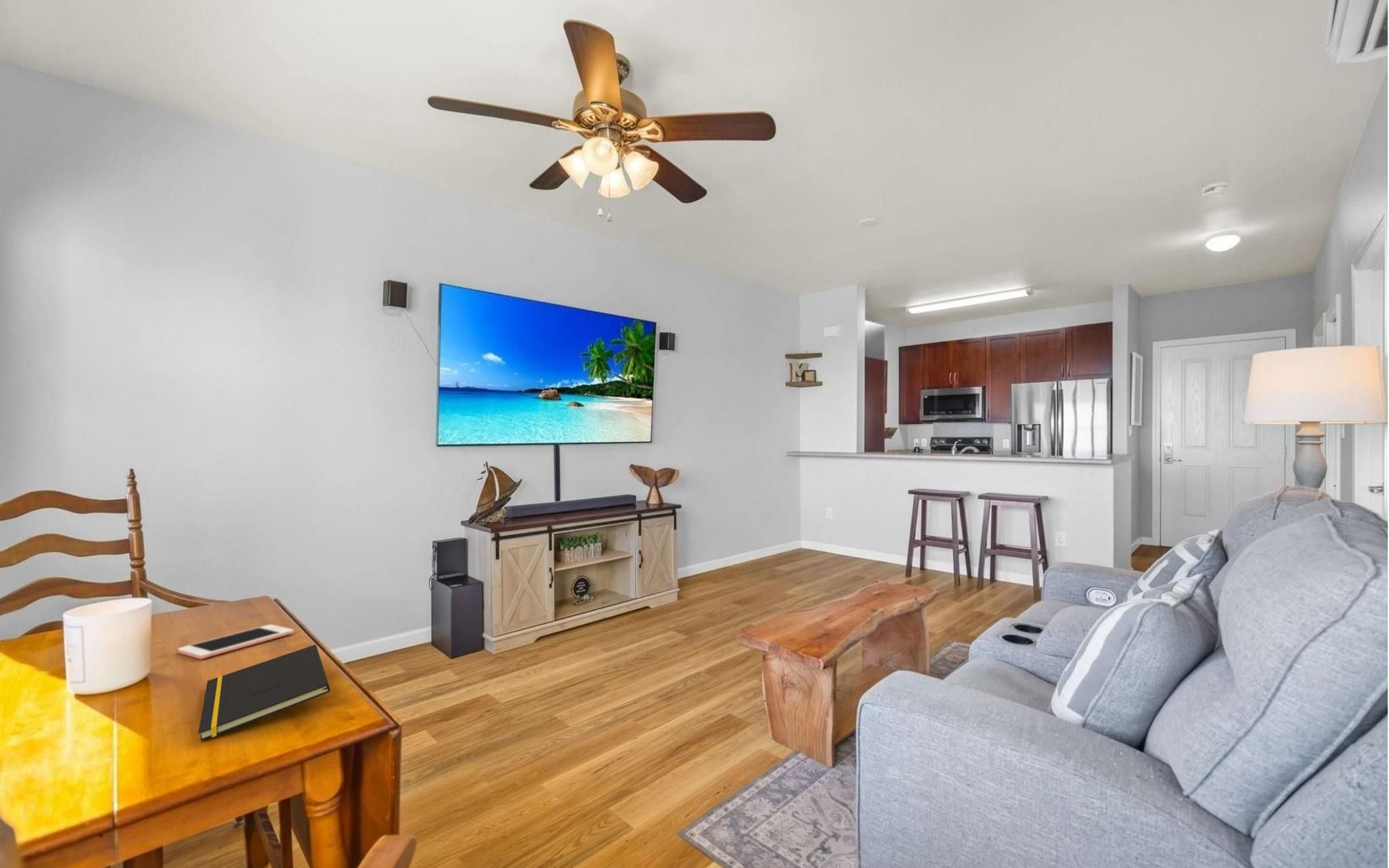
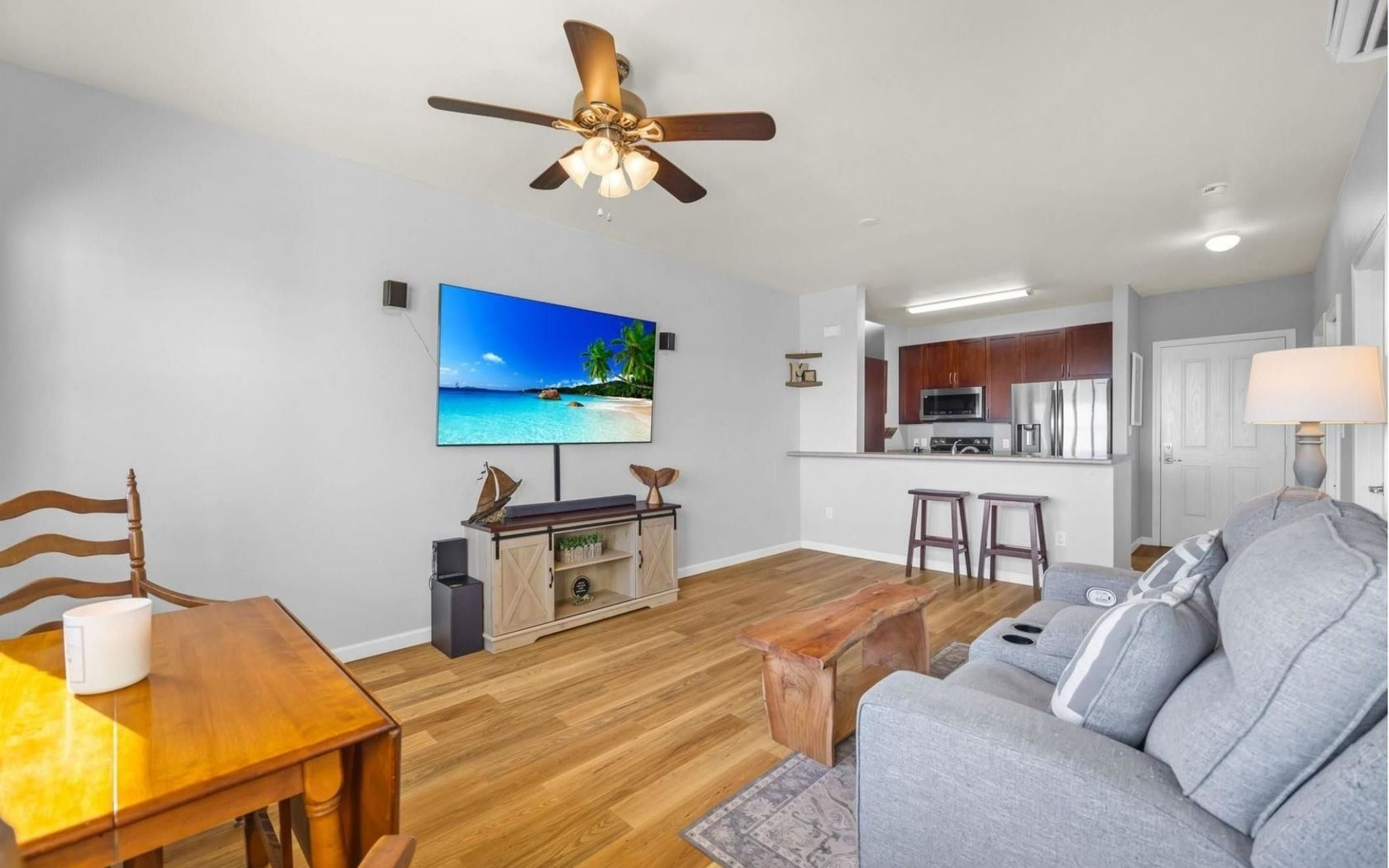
- notepad (265, 686)
- cell phone (238, 640)
